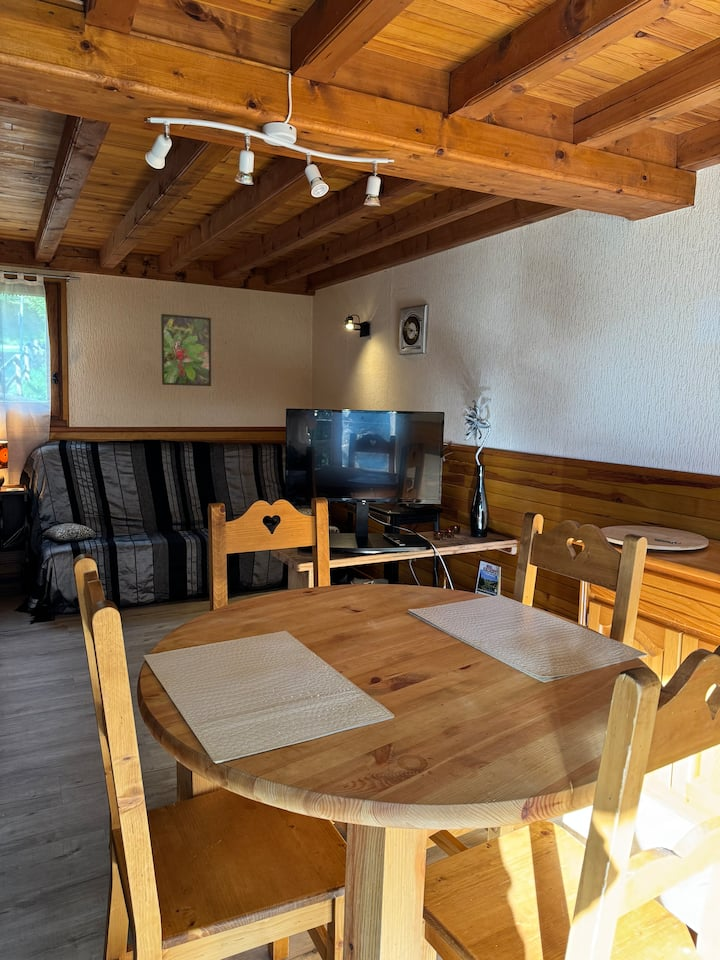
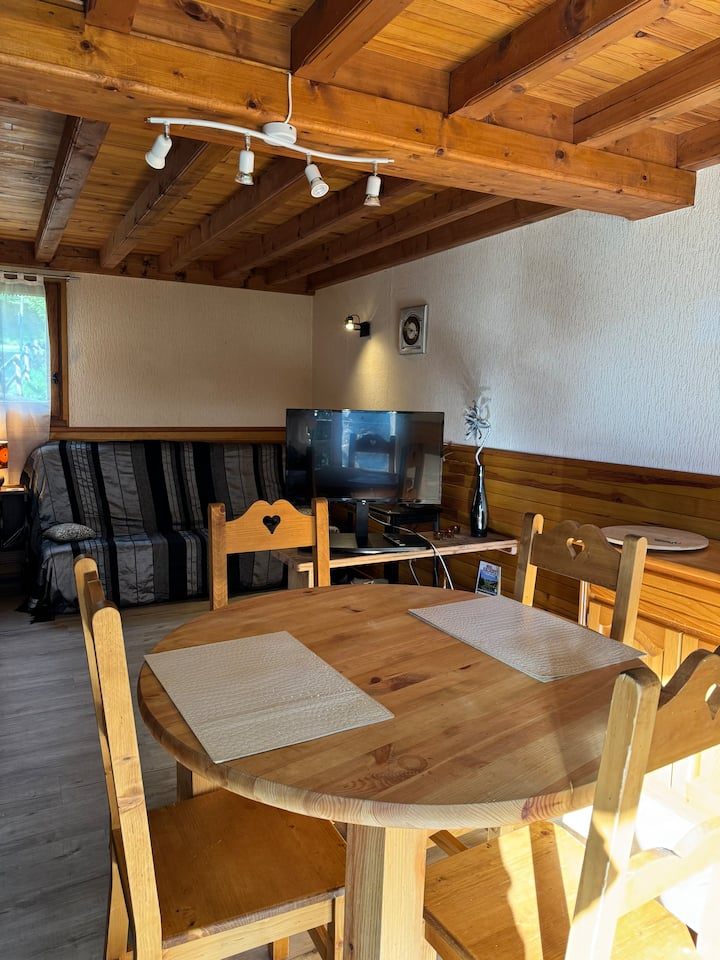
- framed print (186, 350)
